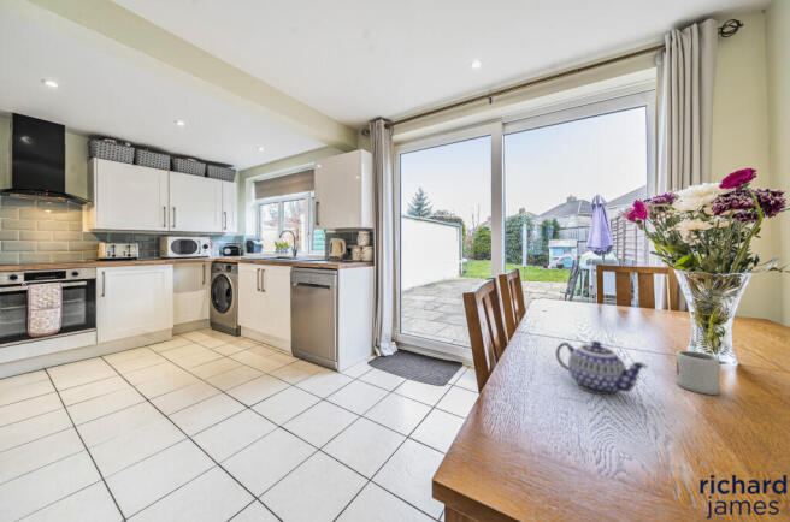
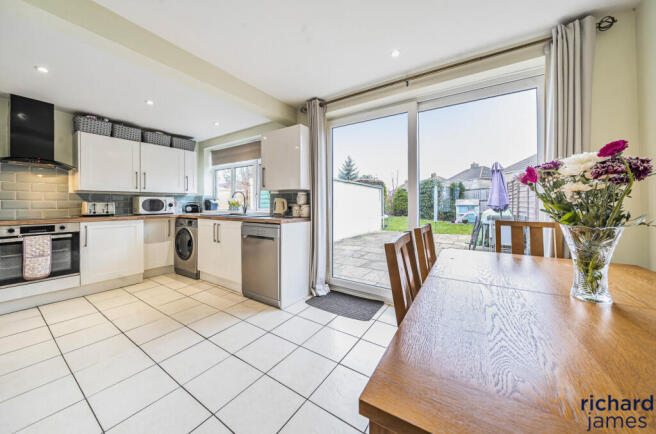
- teapot (596, 364)
- cup (698, 370)
